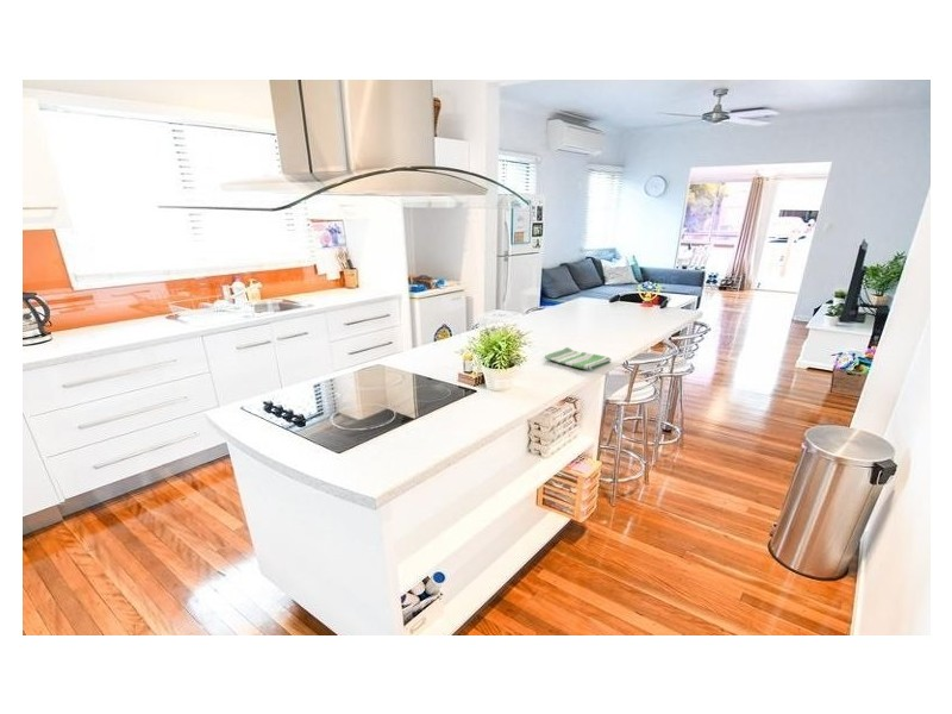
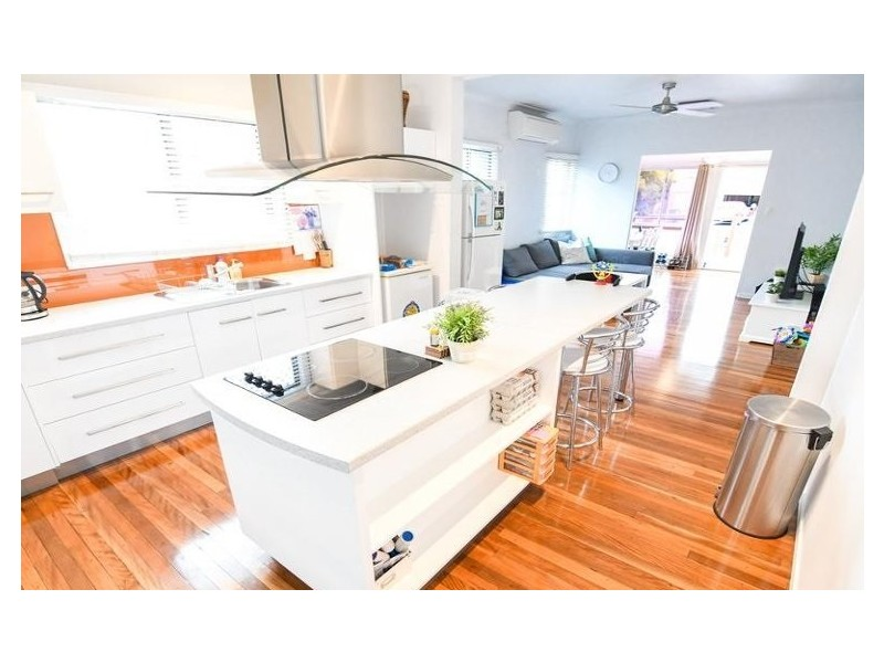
- dish towel (577, 358)
